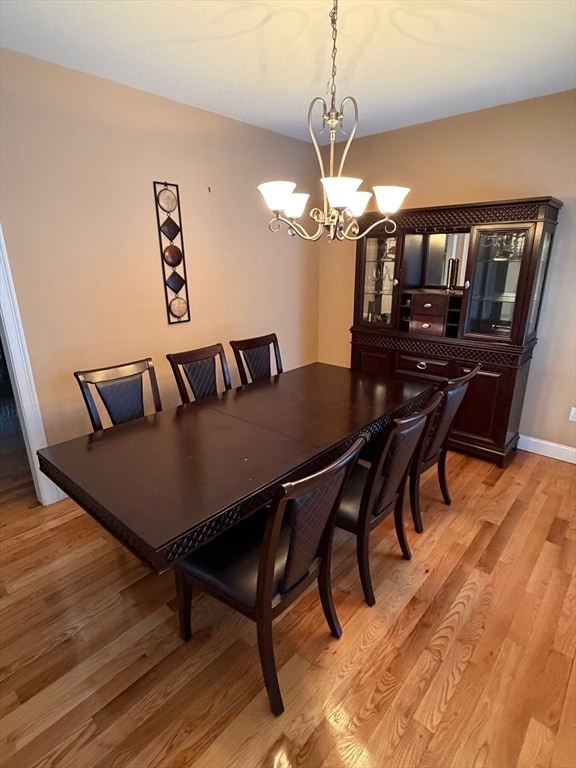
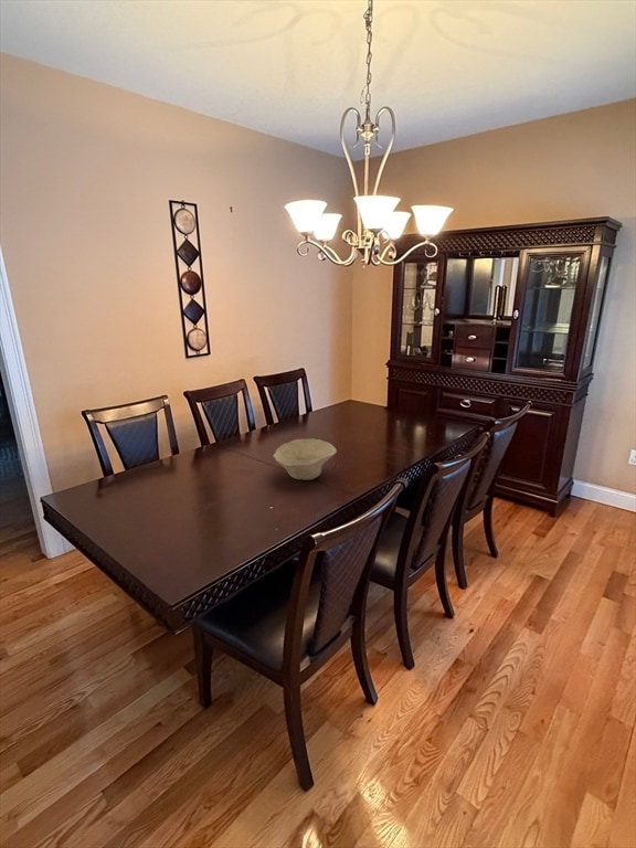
+ bowl (304, 460)
